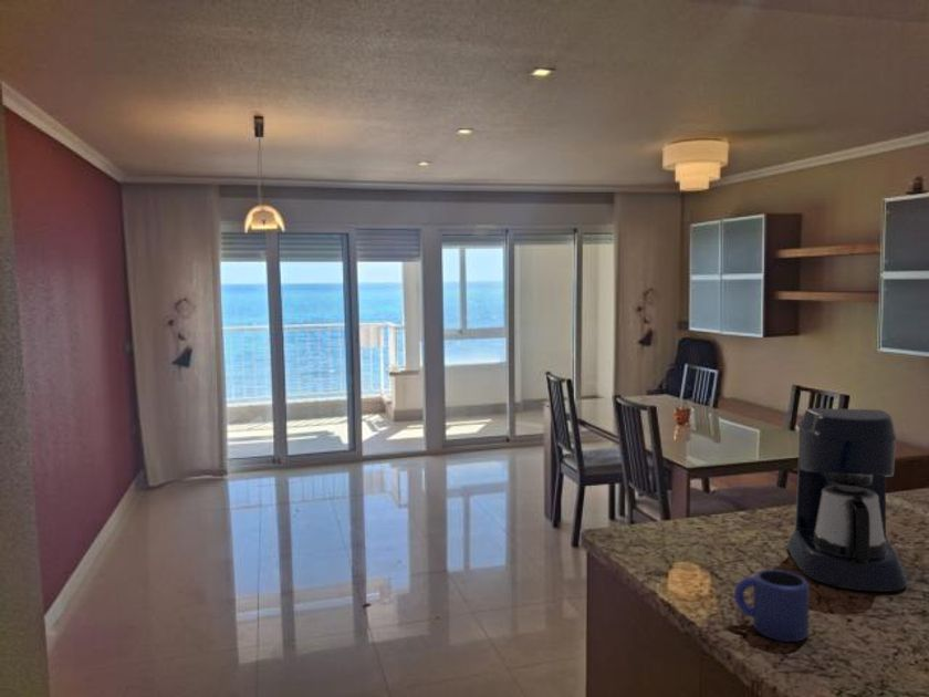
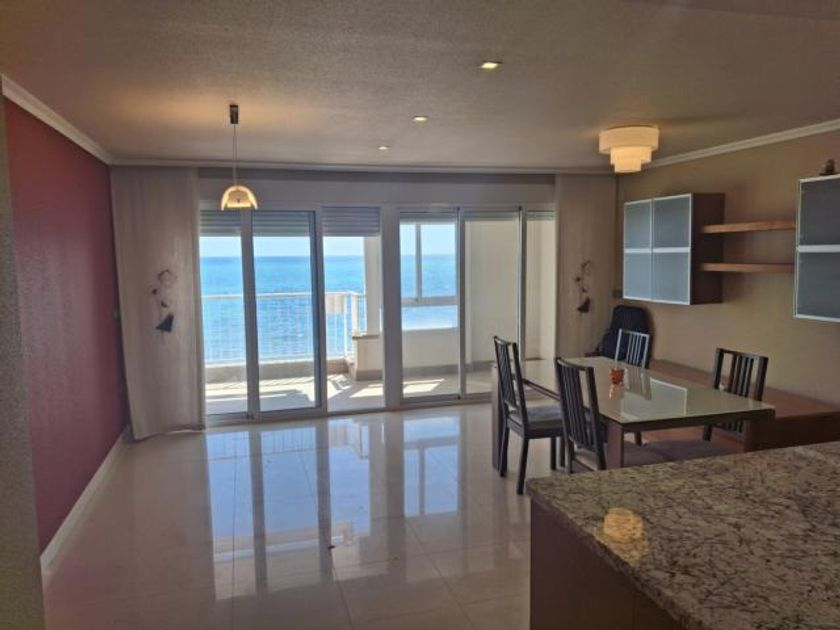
- coffee maker (849, 489)
- mug (770, 602)
